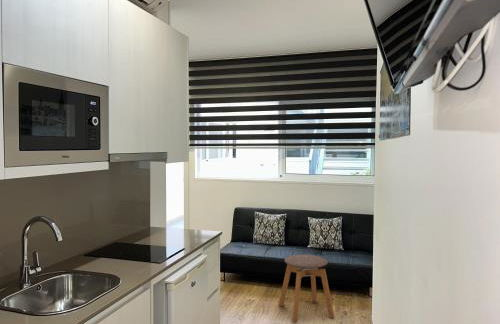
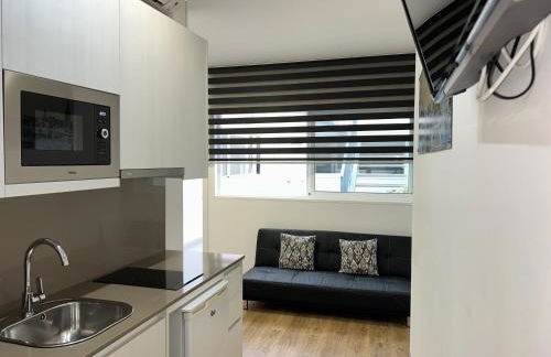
- stool (300, 284)
